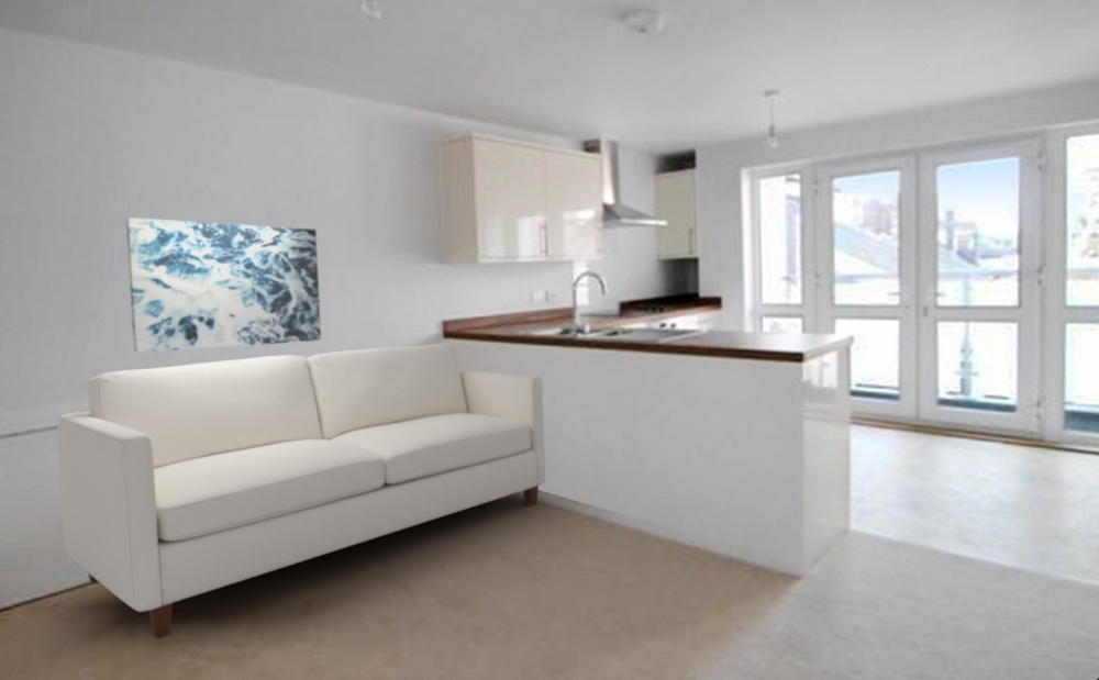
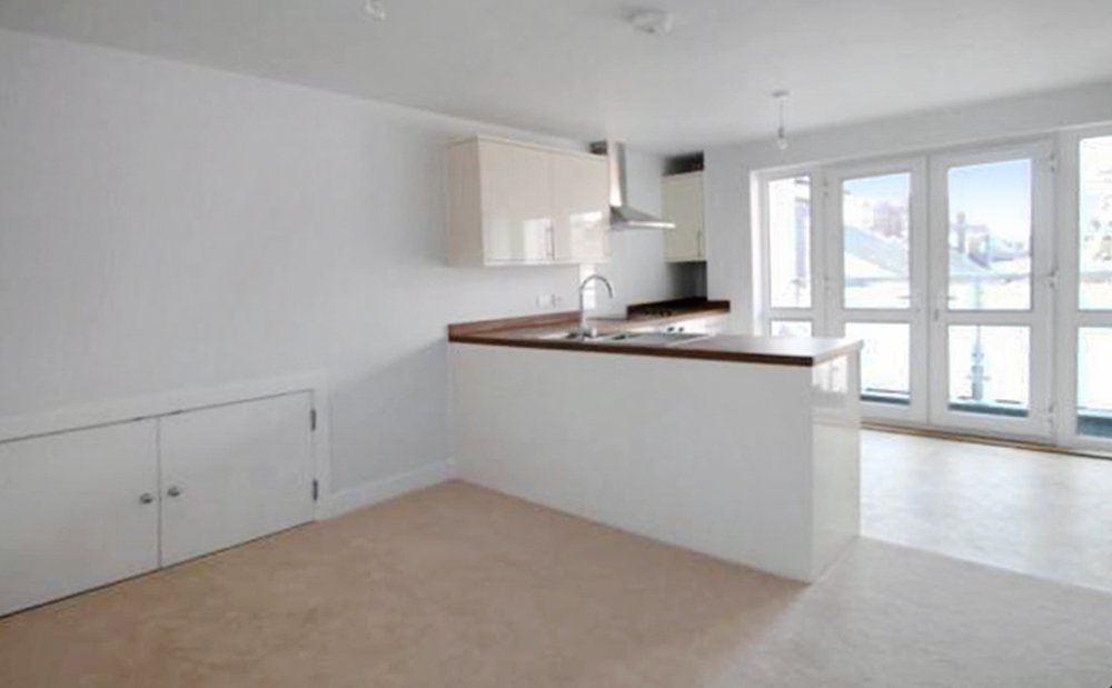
- sofa (337, 447)
- wall art (233, 285)
